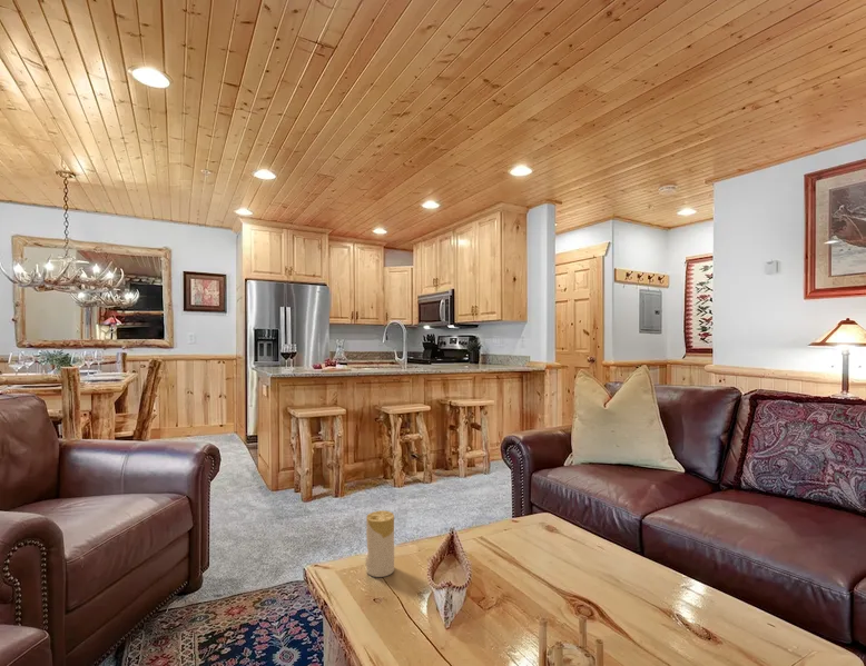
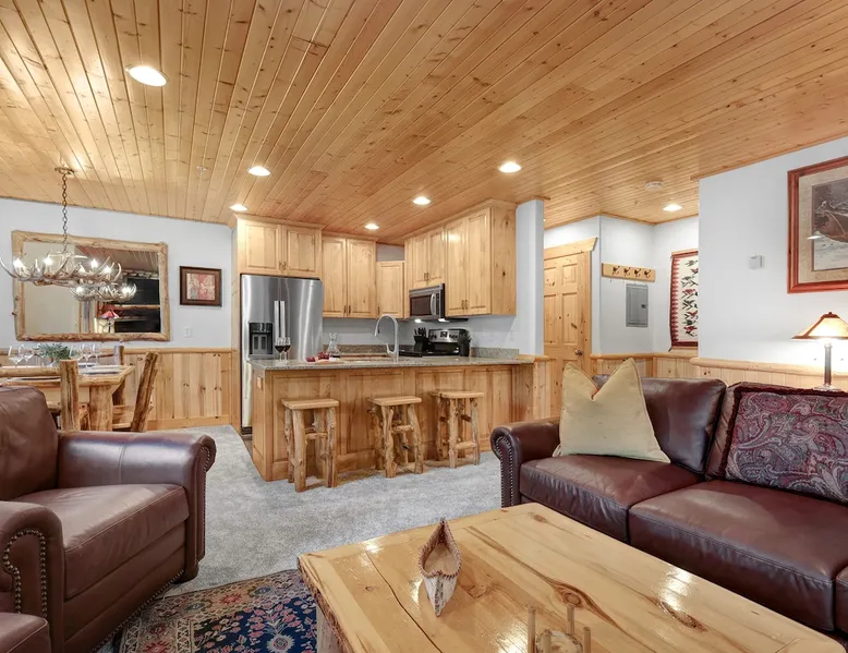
- candle (380, 543)
